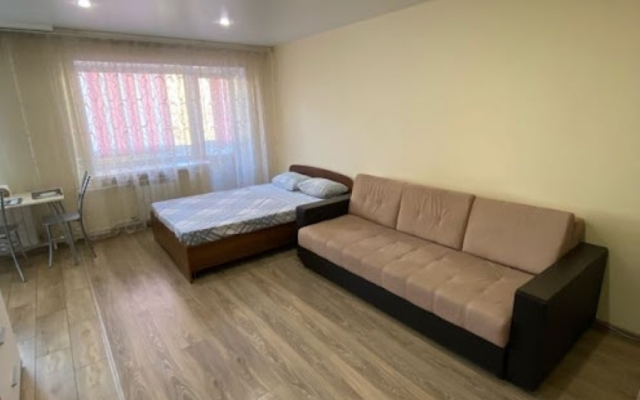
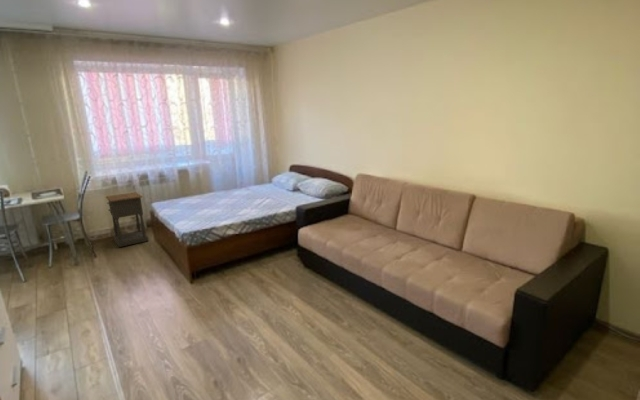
+ nightstand (126, 216)
